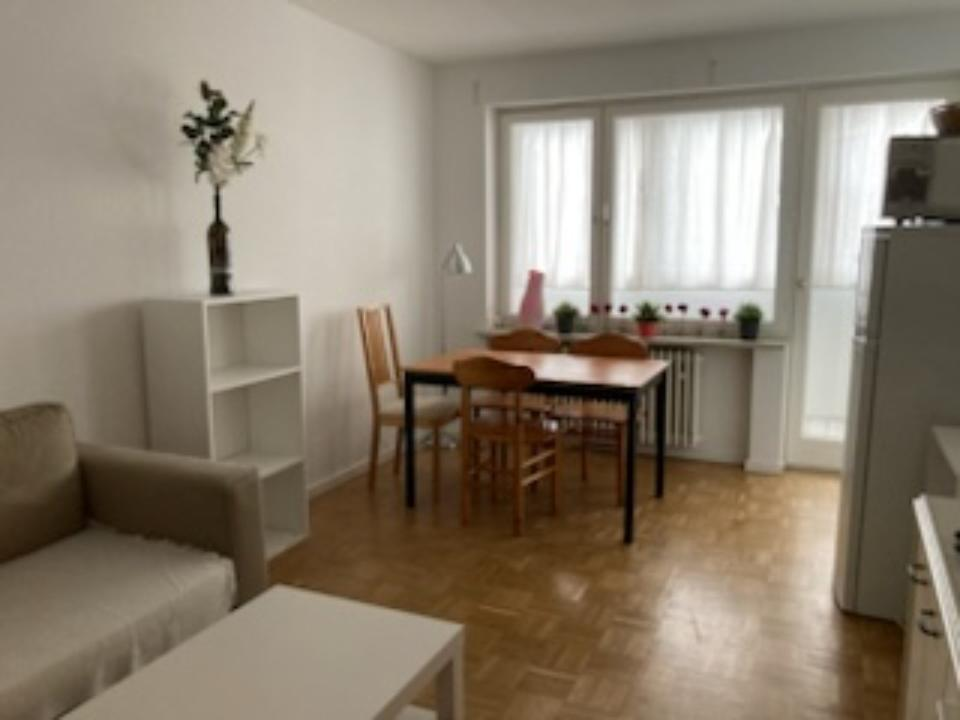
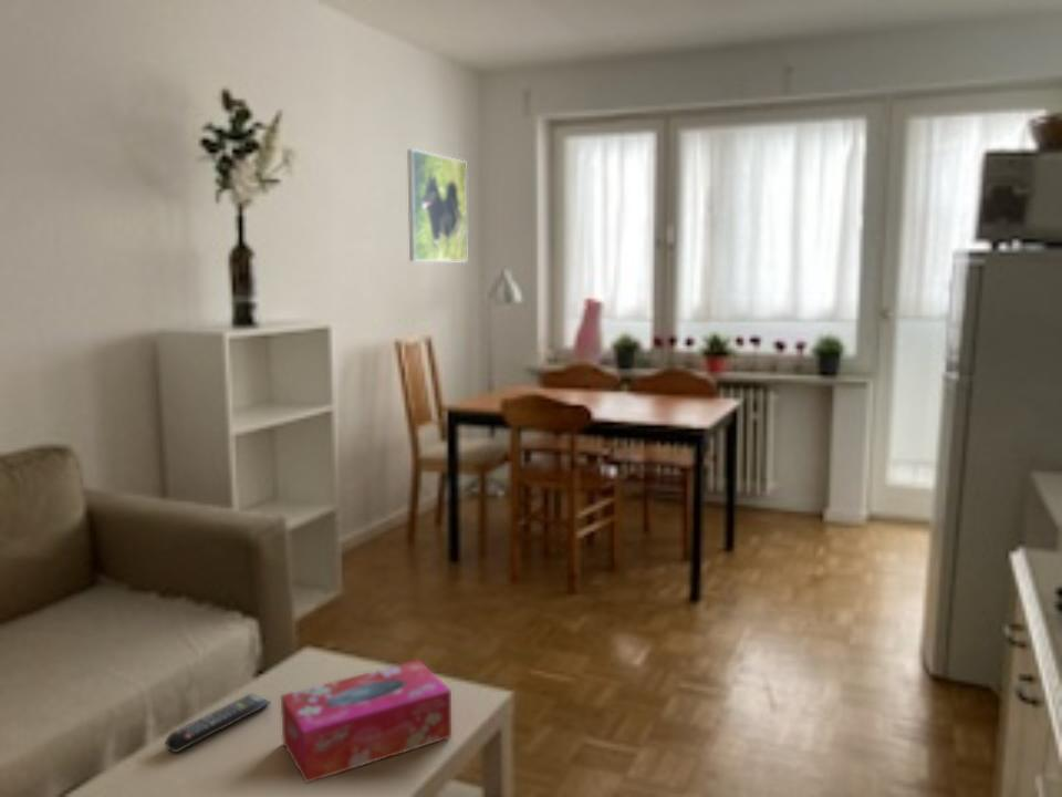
+ tissue box (366, 716)
+ remote control (220, 720)
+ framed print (439, 208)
